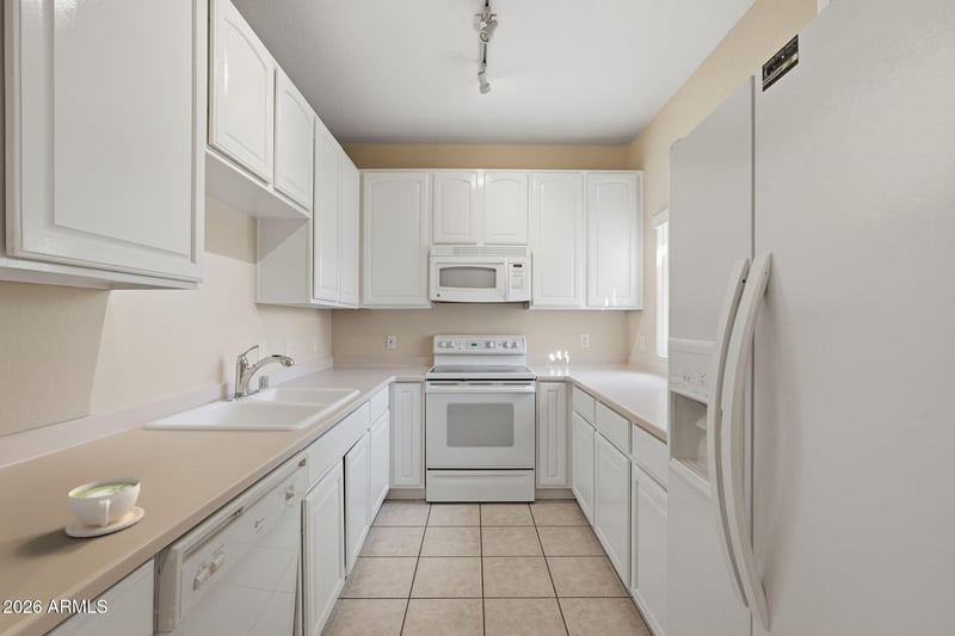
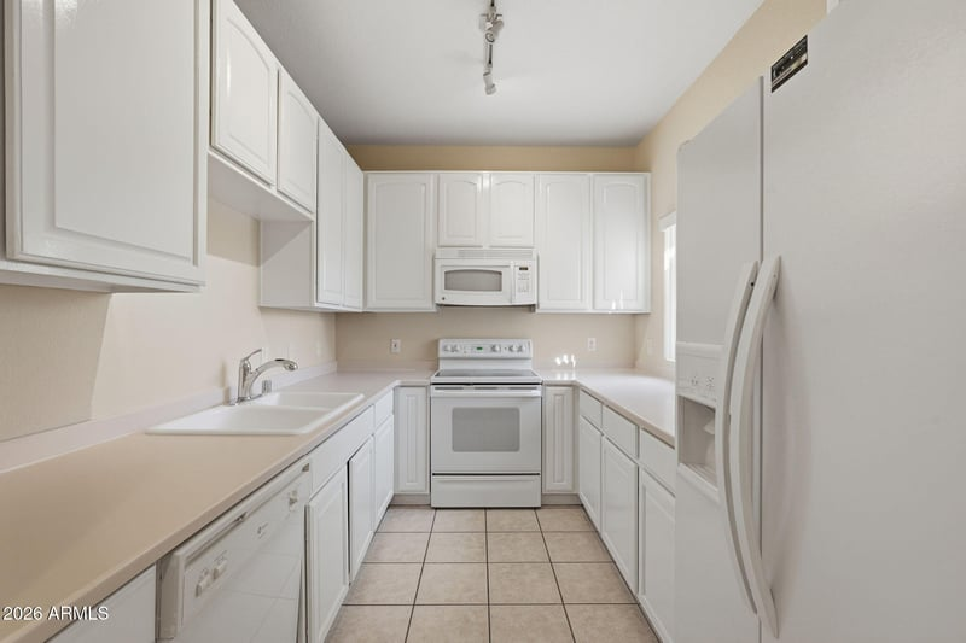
- coffee cup (106, 506)
